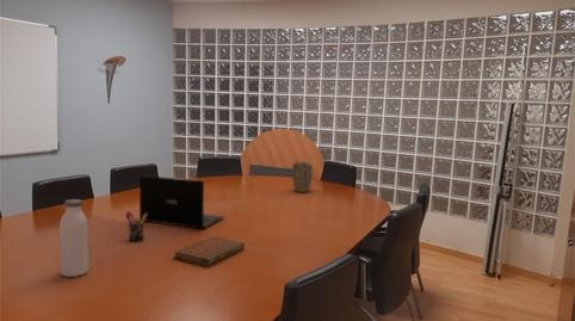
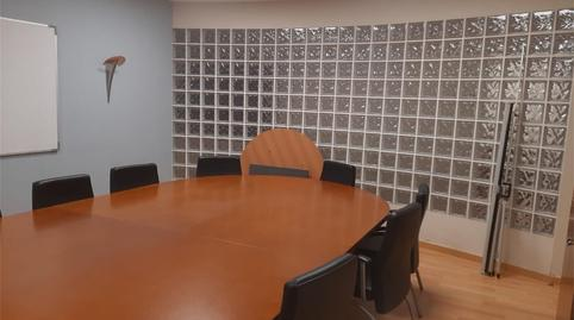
- laptop (183, 197)
- water bottle (74, 236)
- notebook (210, 249)
- pen holder (135, 226)
- plant pot (302, 177)
